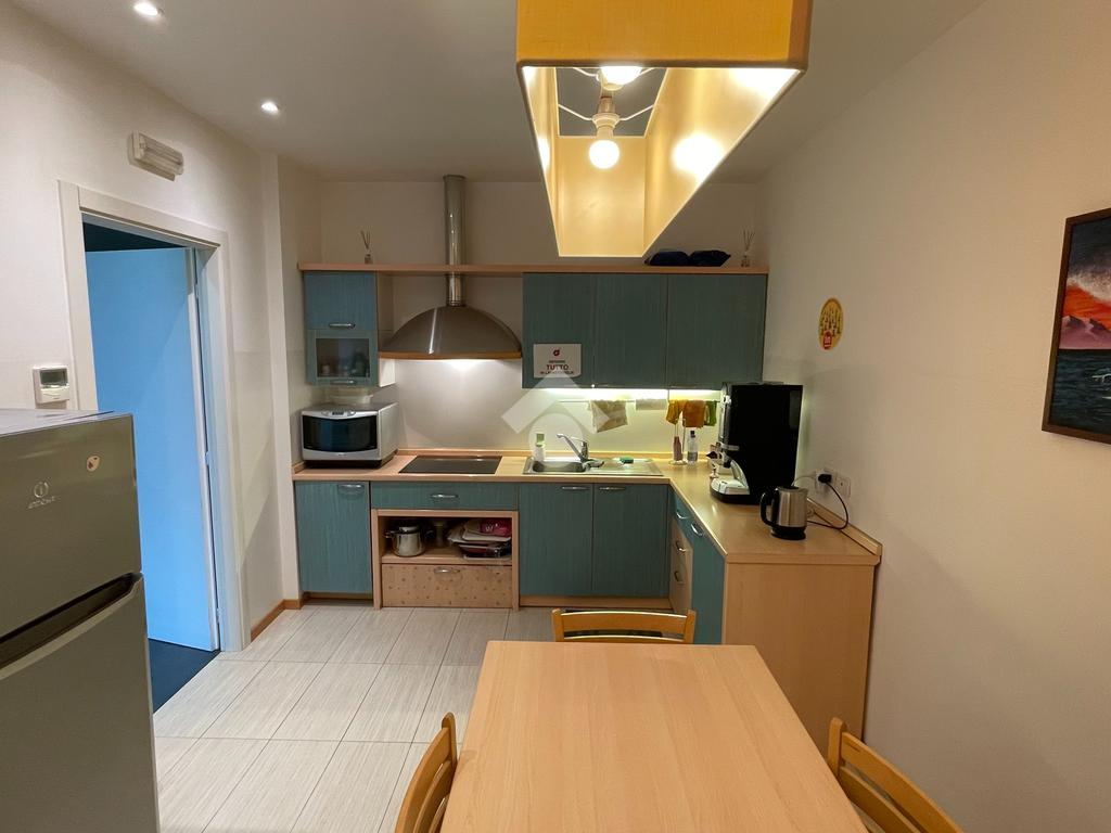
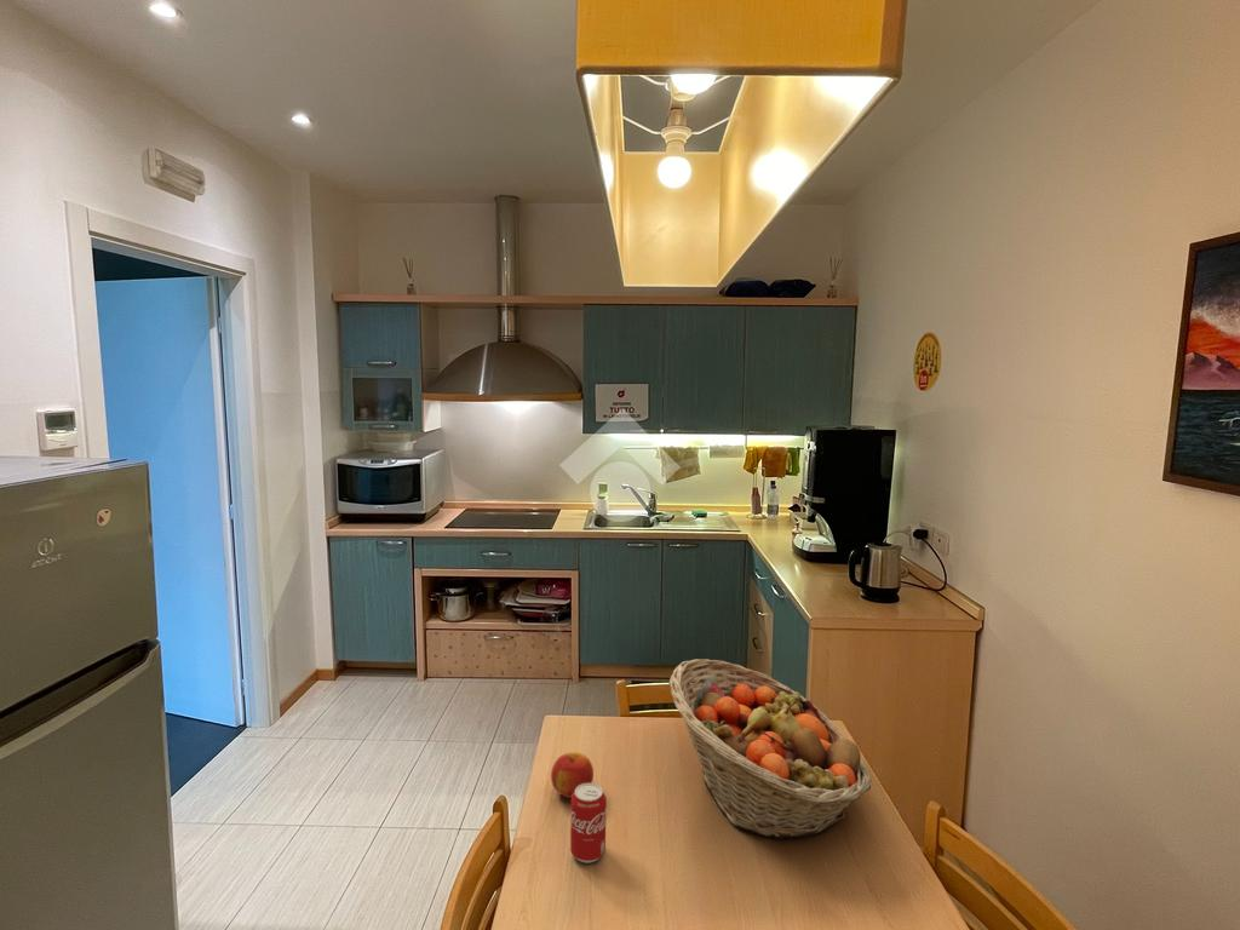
+ apple (572, 774)
+ beverage can (587, 822)
+ fruit basket (763, 736)
